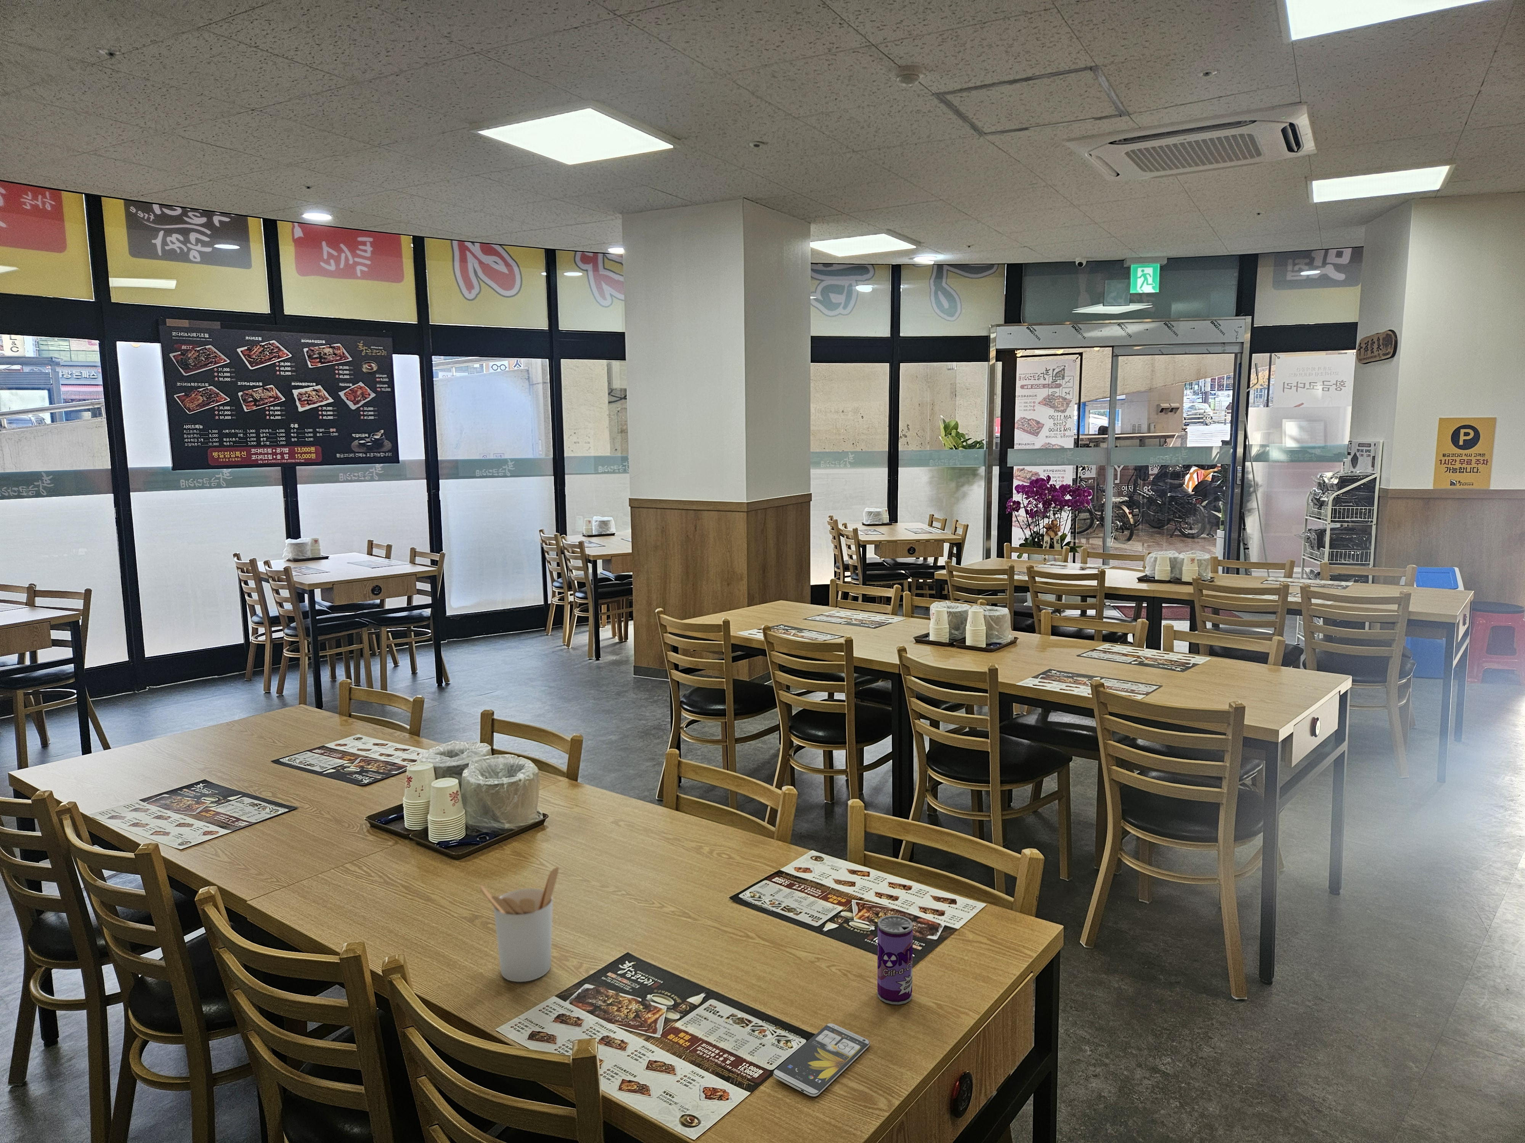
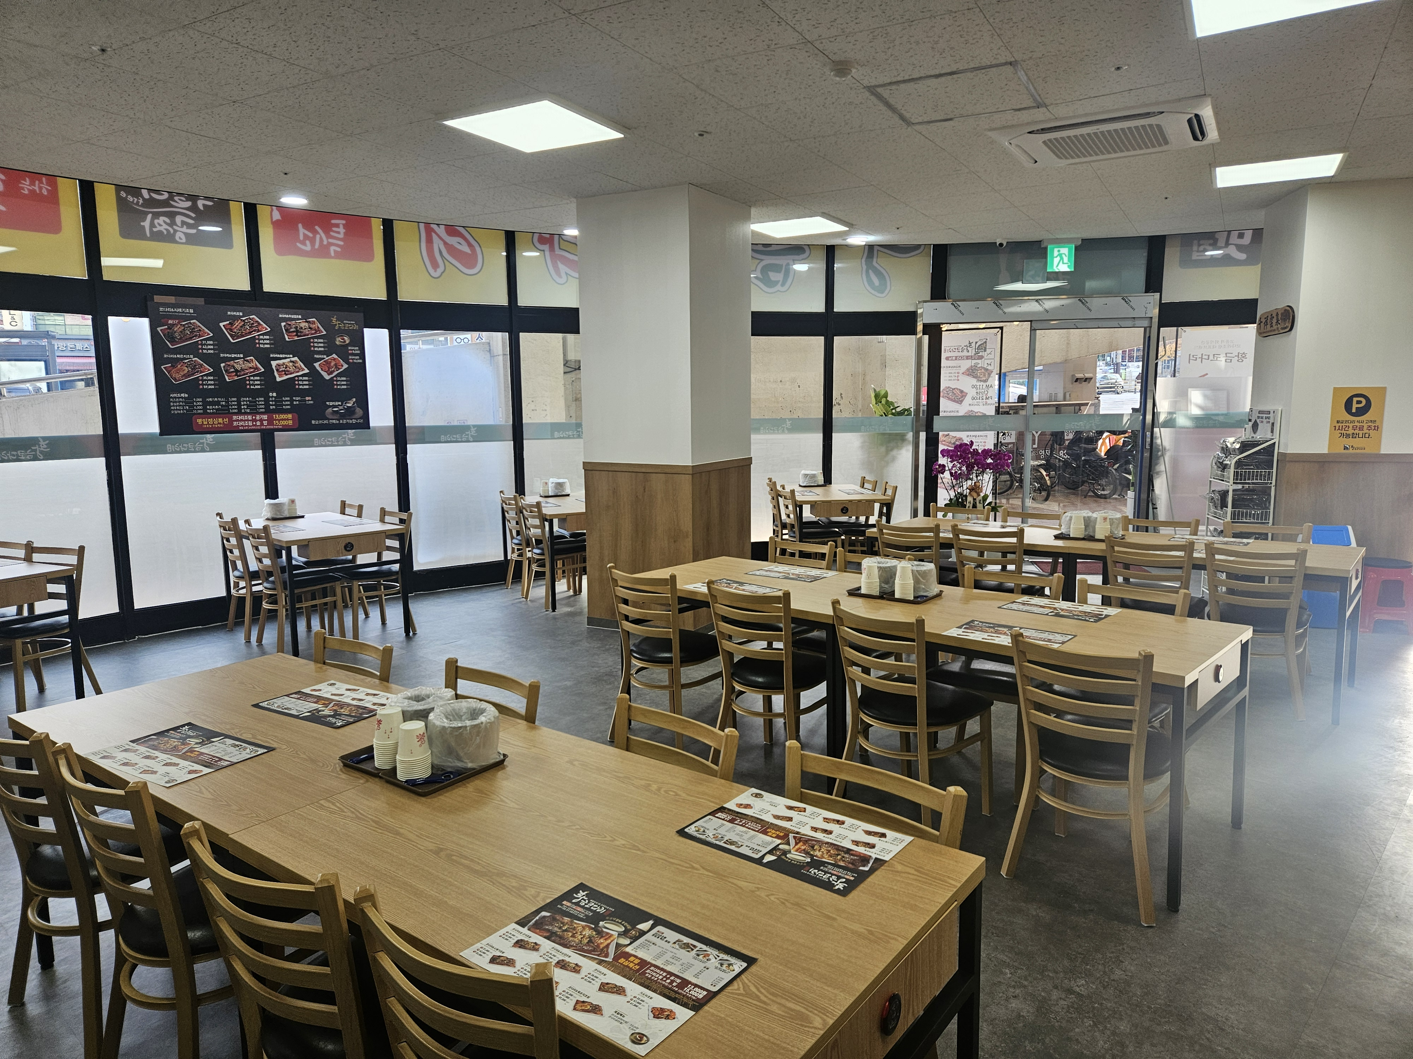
- utensil holder (521, 926)
- beverage can (895, 959)
- smartphone (823, 1058)
